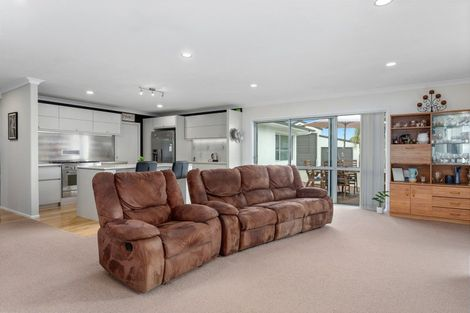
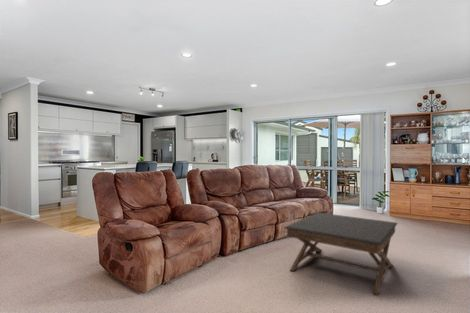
+ coffee table (342, 246)
